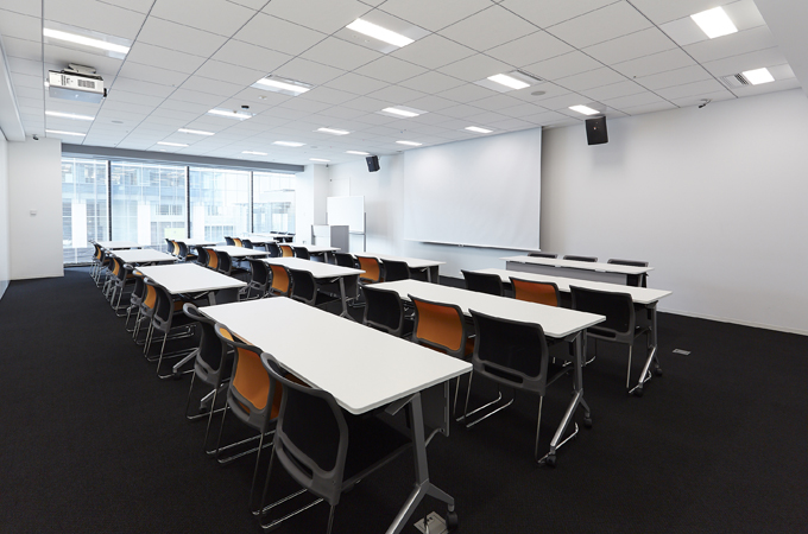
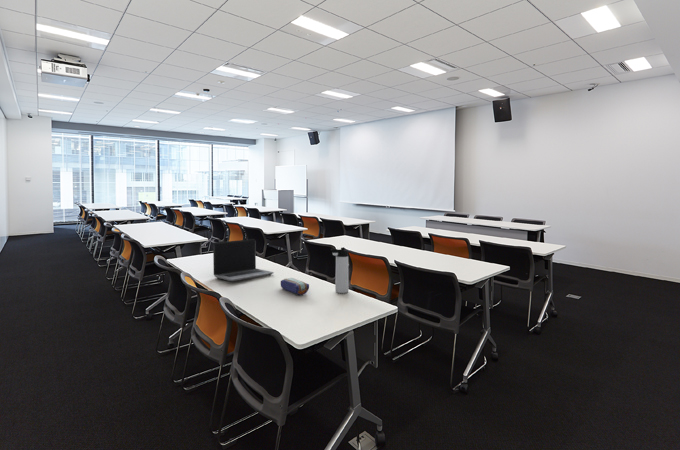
+ thermos bottle (339, 270)
+ laptop computer (244, 259)
+ pencil case (294, 285)
